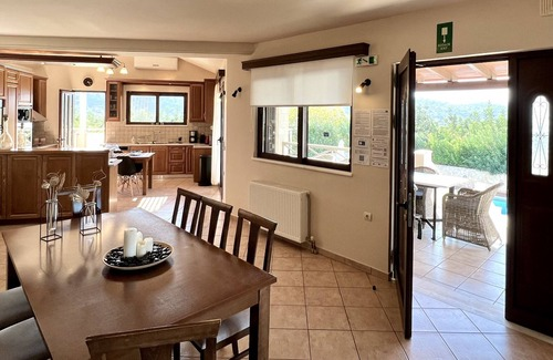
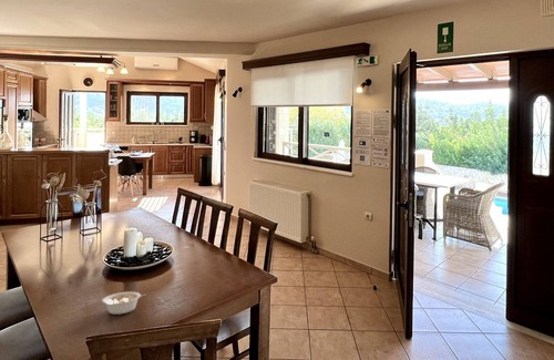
+ legume (123, 301)
